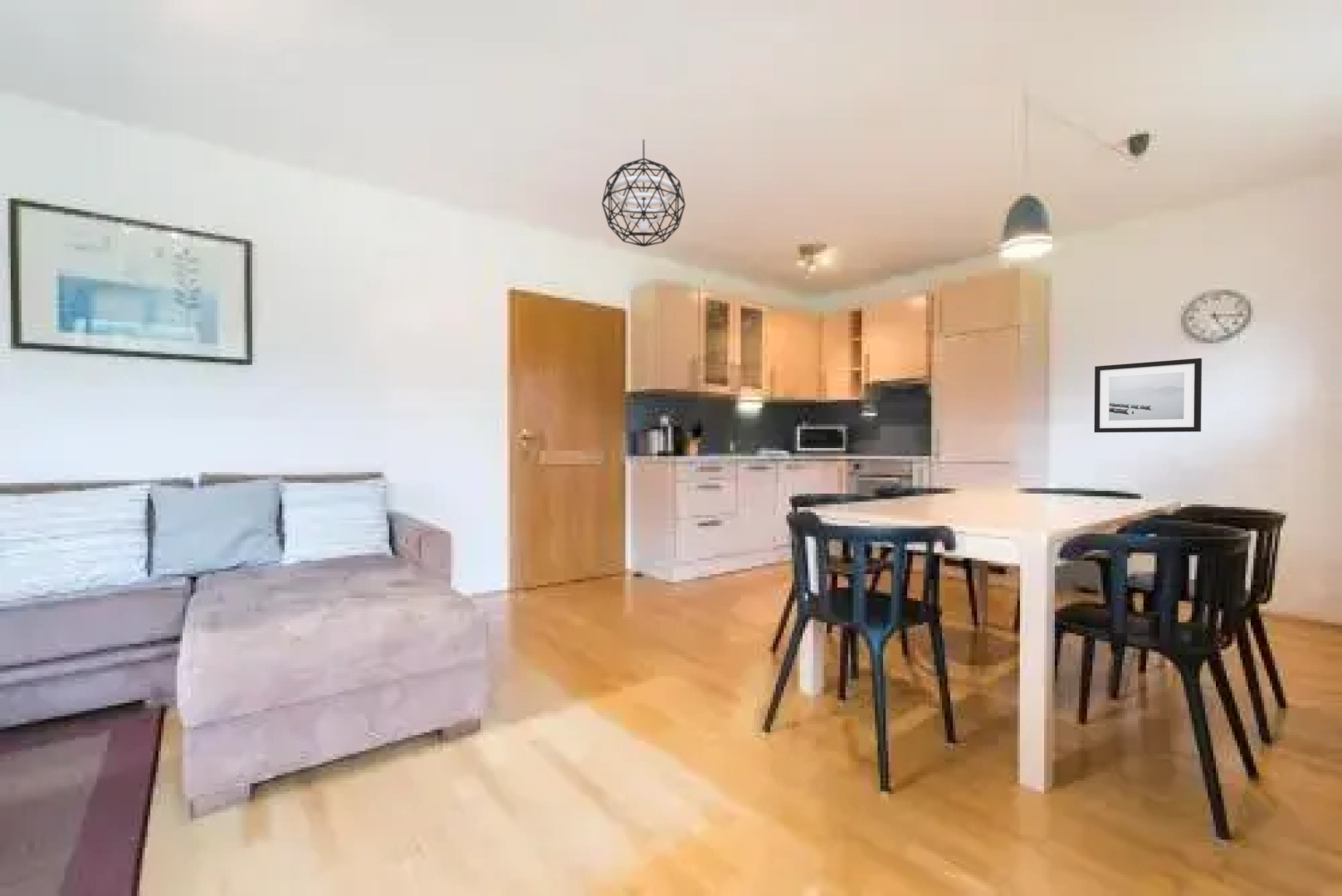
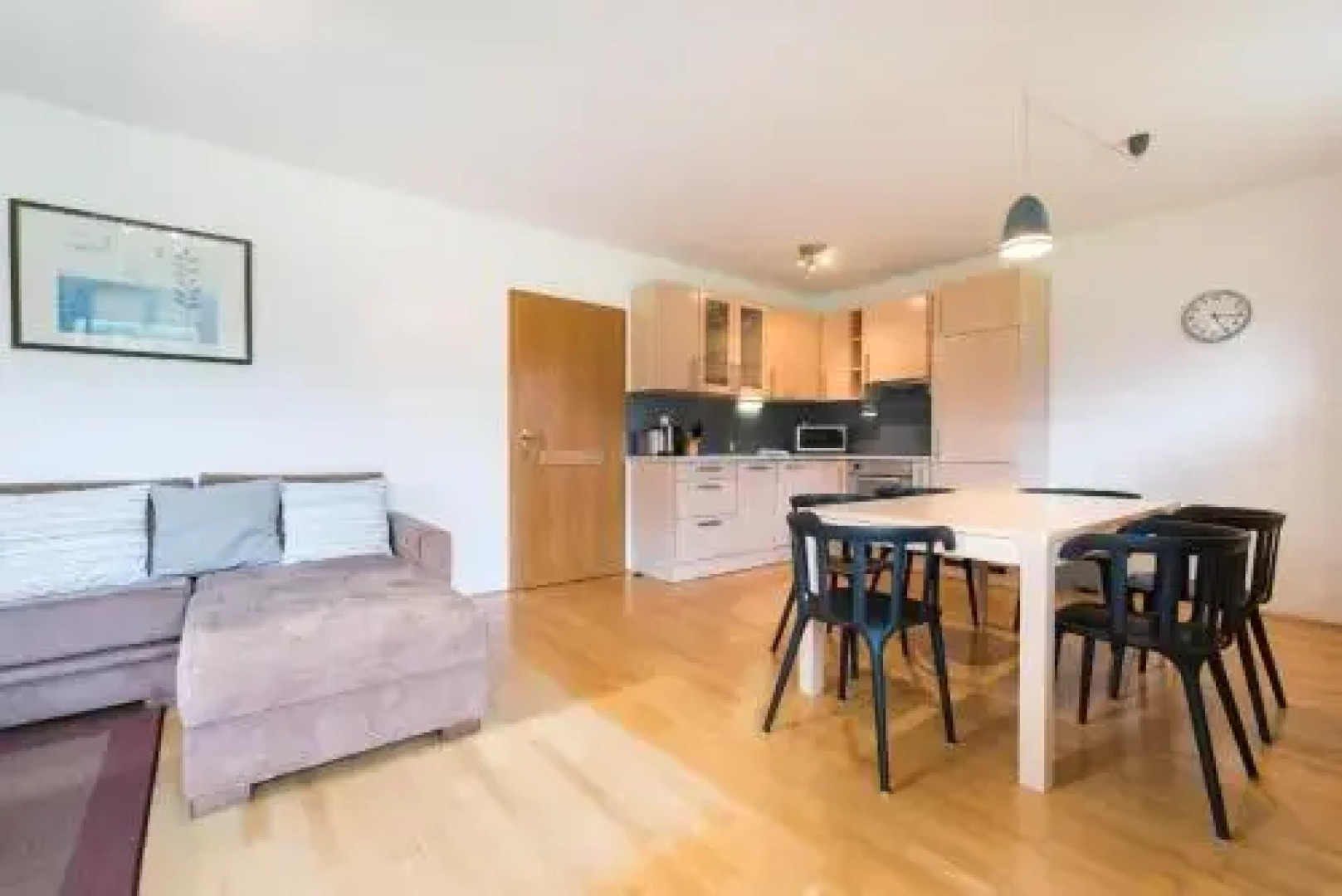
- pendant light (643, 192)
- wall art (1144, 397)
